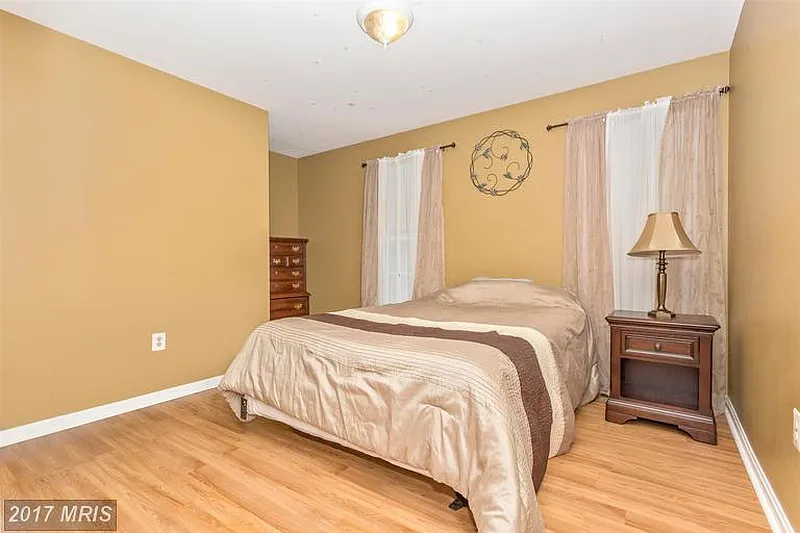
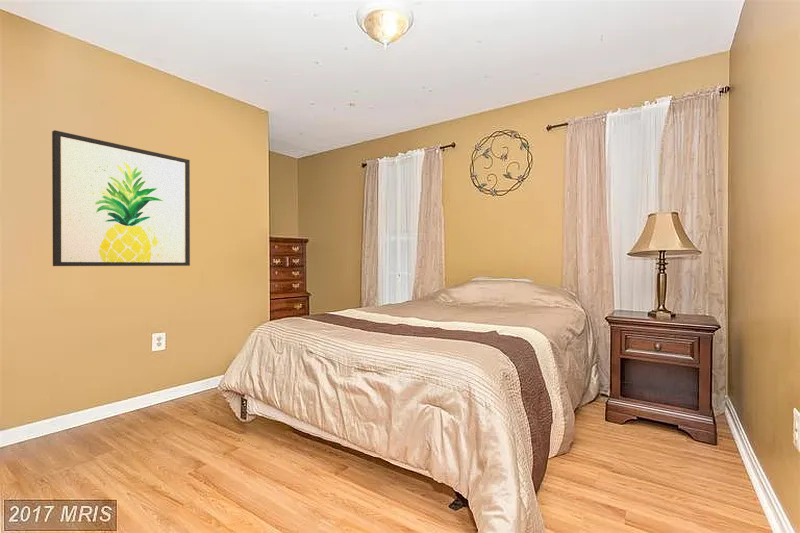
+ wall art (129, 206)
